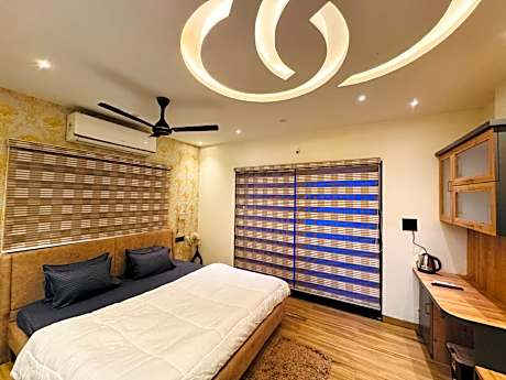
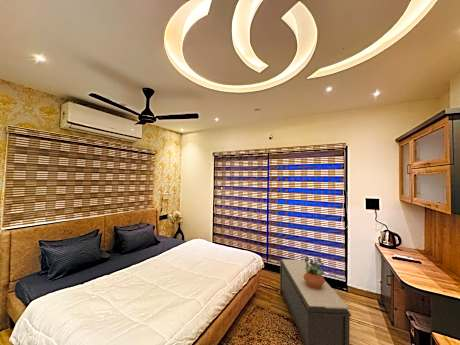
+ potted plant (314, 272)
+ bench (306, 298)
